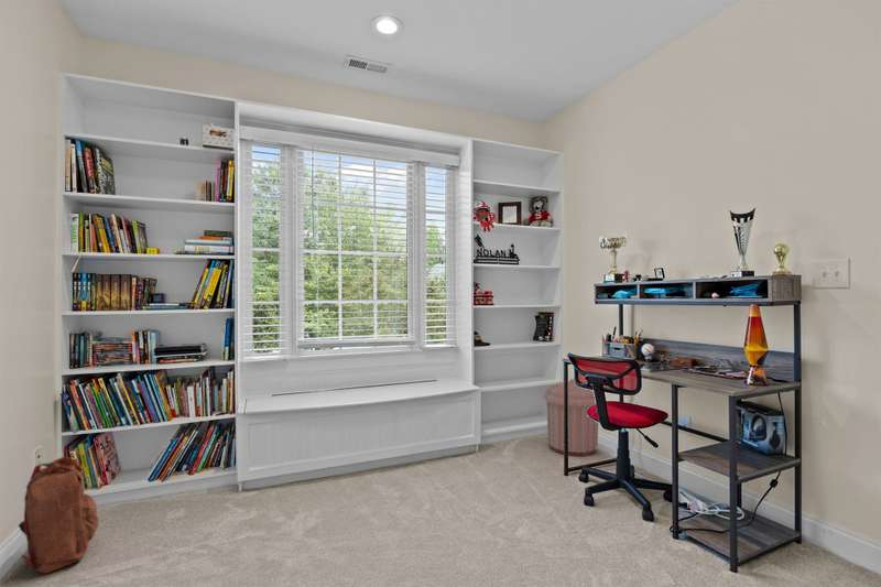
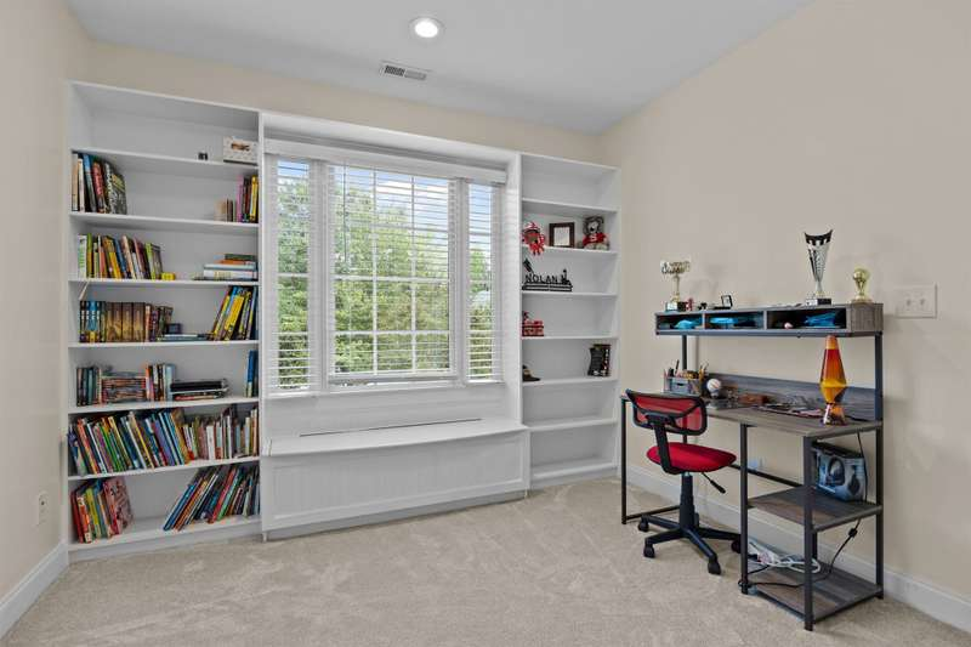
- trash can (572, 413)
- backpack (53, 510)
